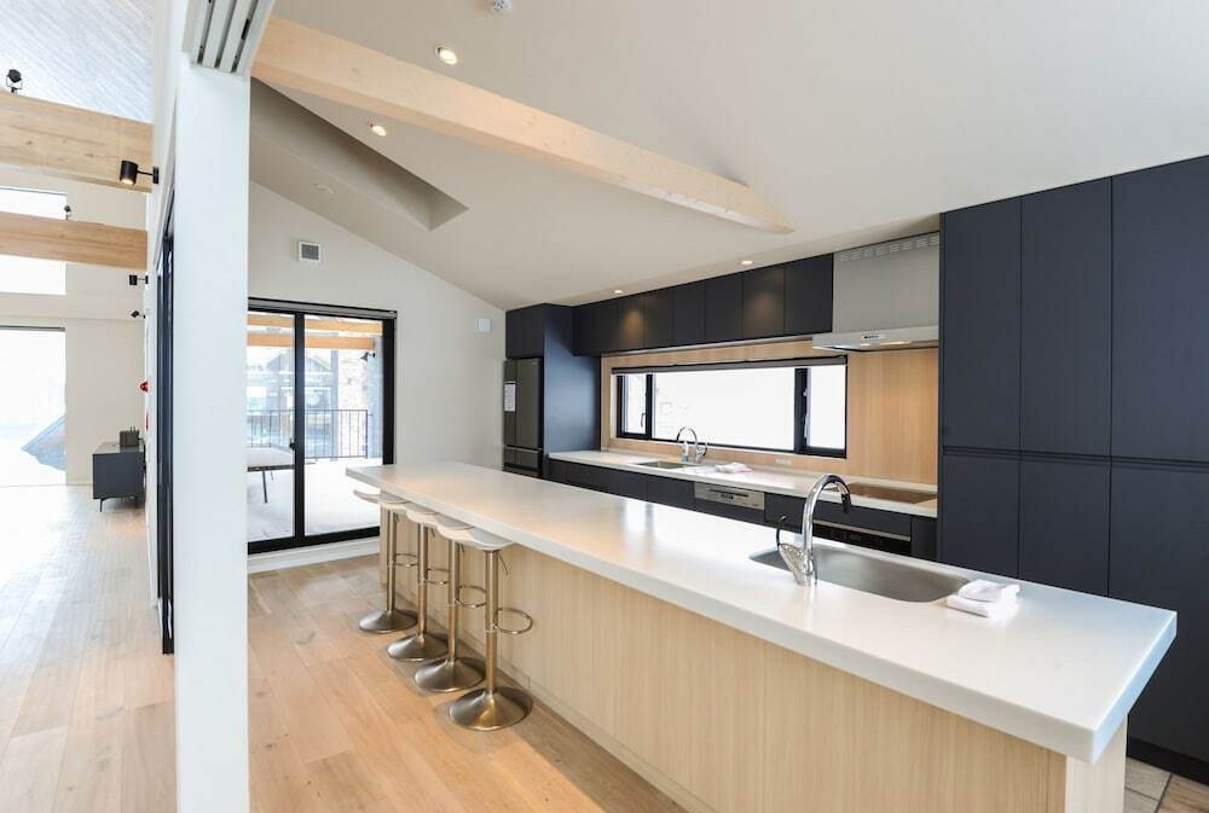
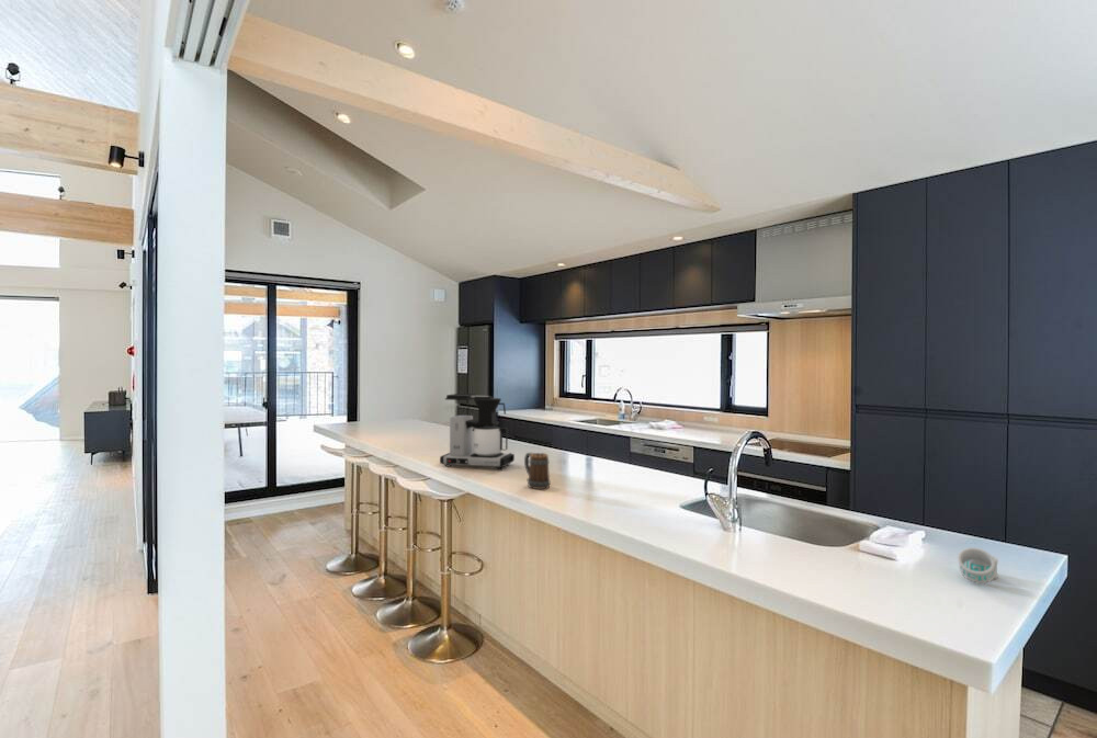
+ coffee maker (477, 430)
+ mug (535, 469)
+ napkin ring (977, 561)
